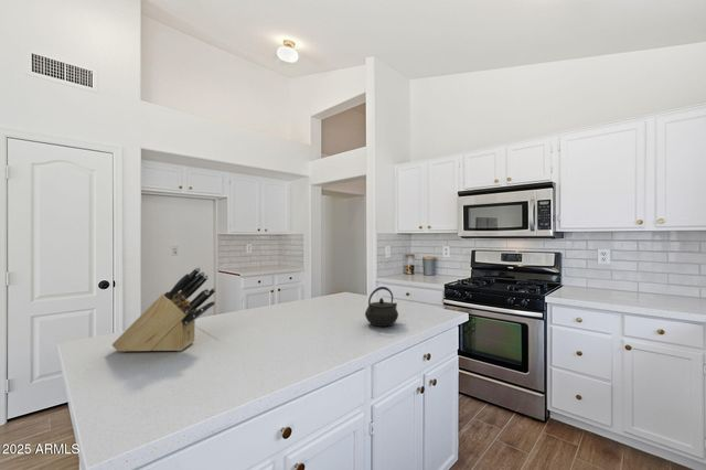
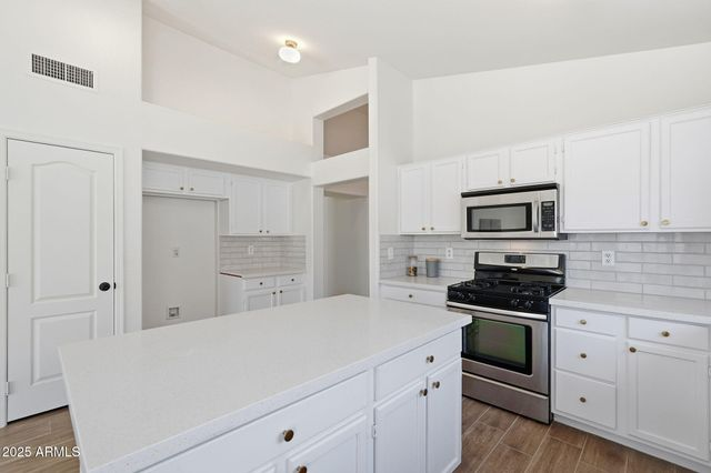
- knife block (167, 307)
- kettle (383, 305)
